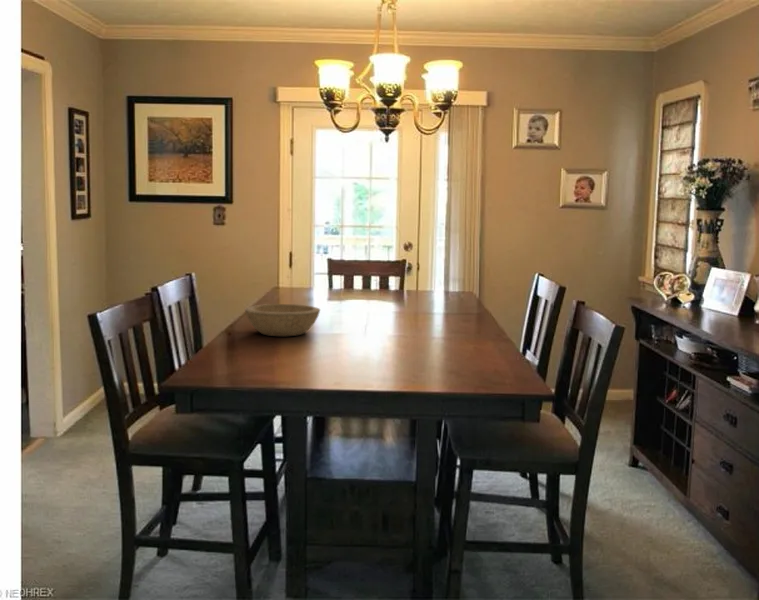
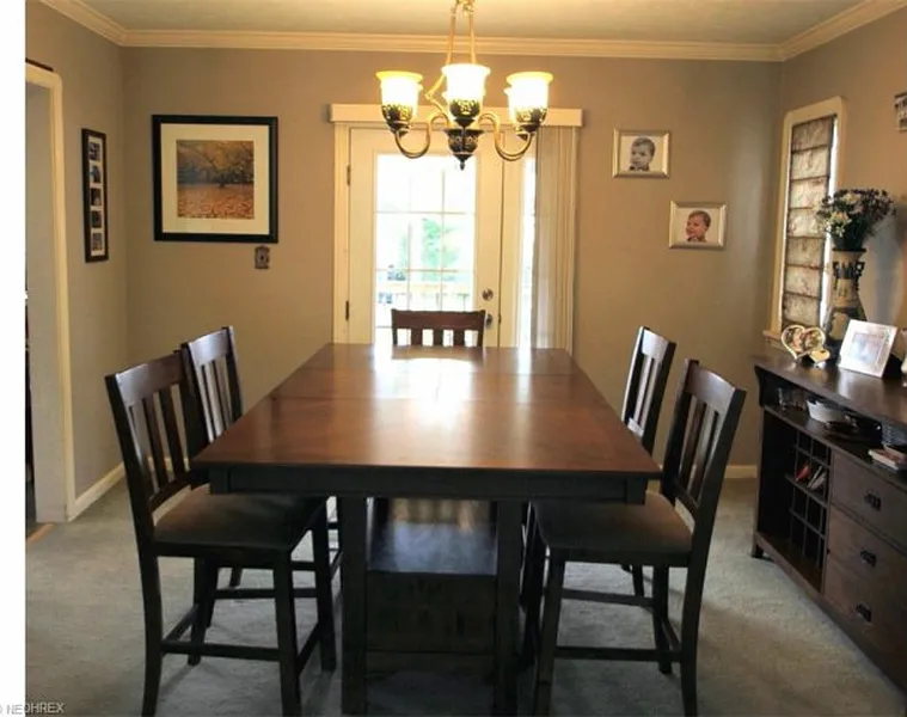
- bowl (282, 320)
